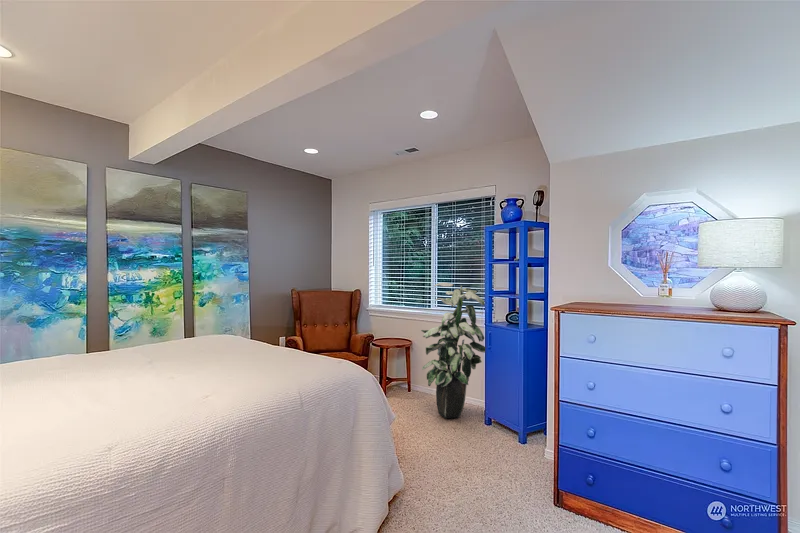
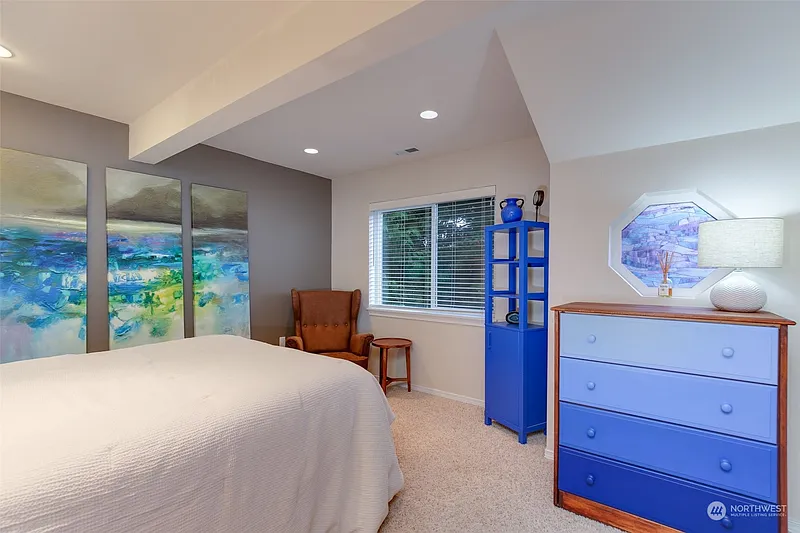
- indoor plant (451, 348)
